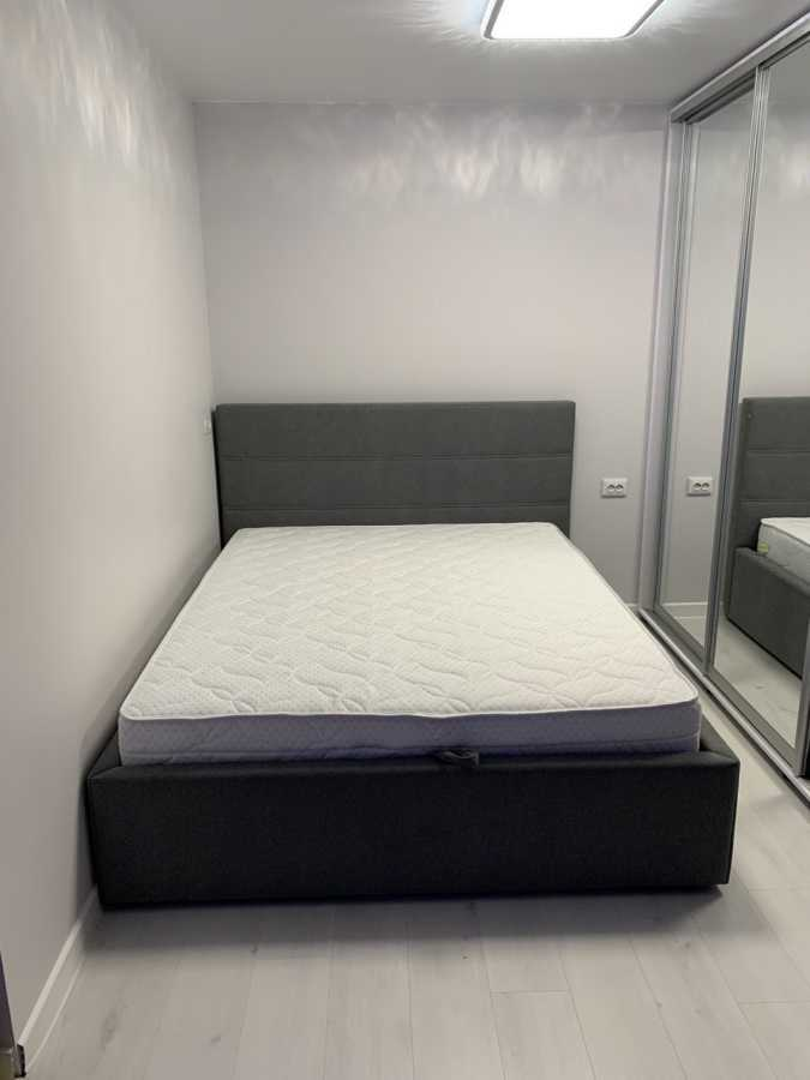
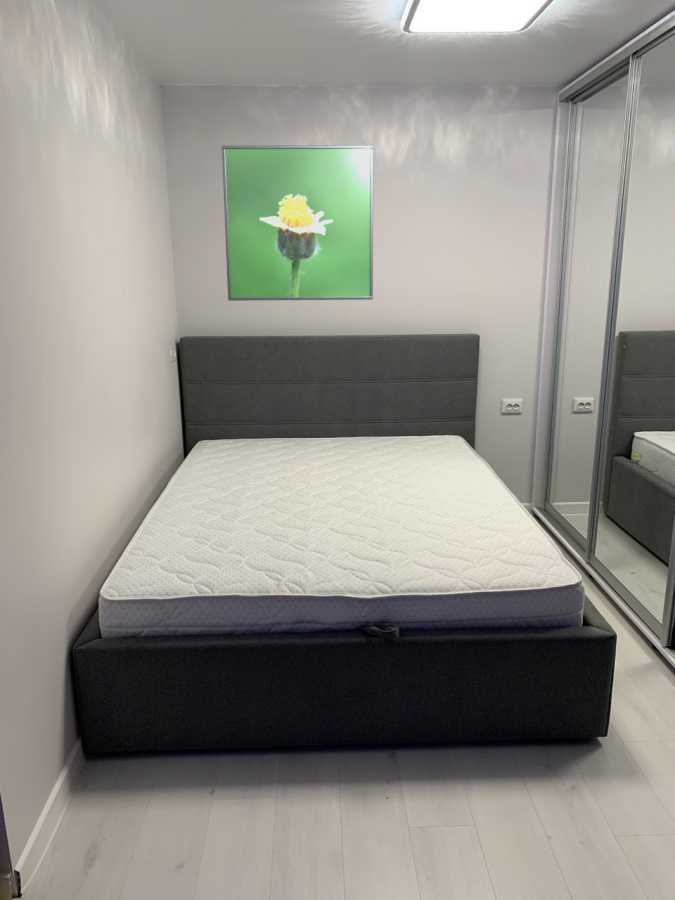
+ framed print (299, 224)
